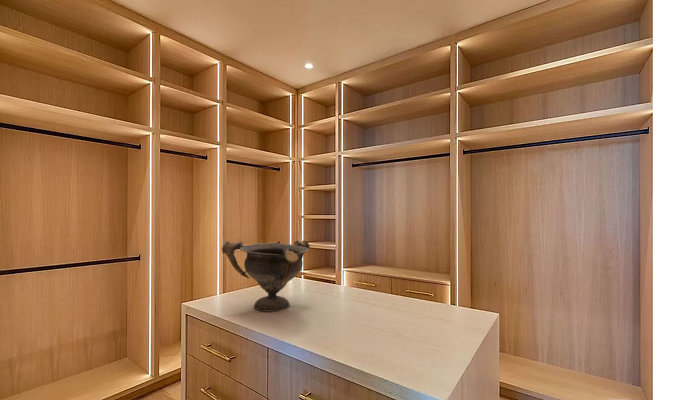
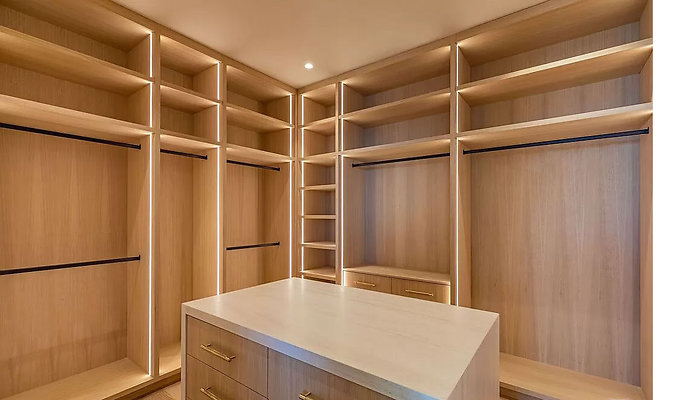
- decorative bowl (269, 272)
